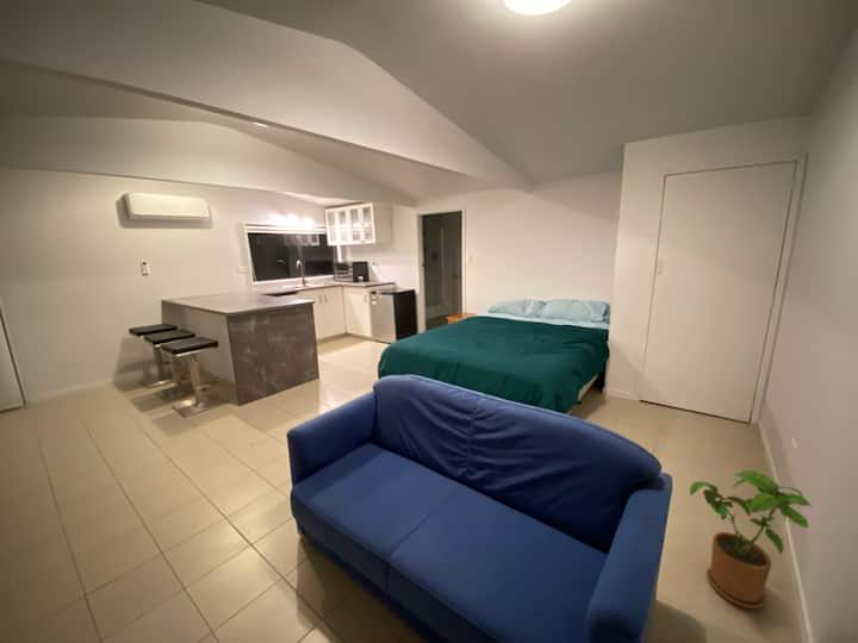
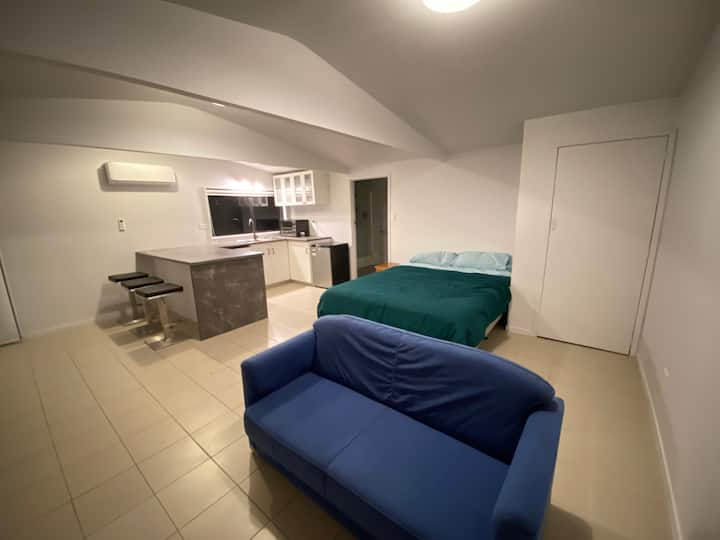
- house plant (738, 531)
